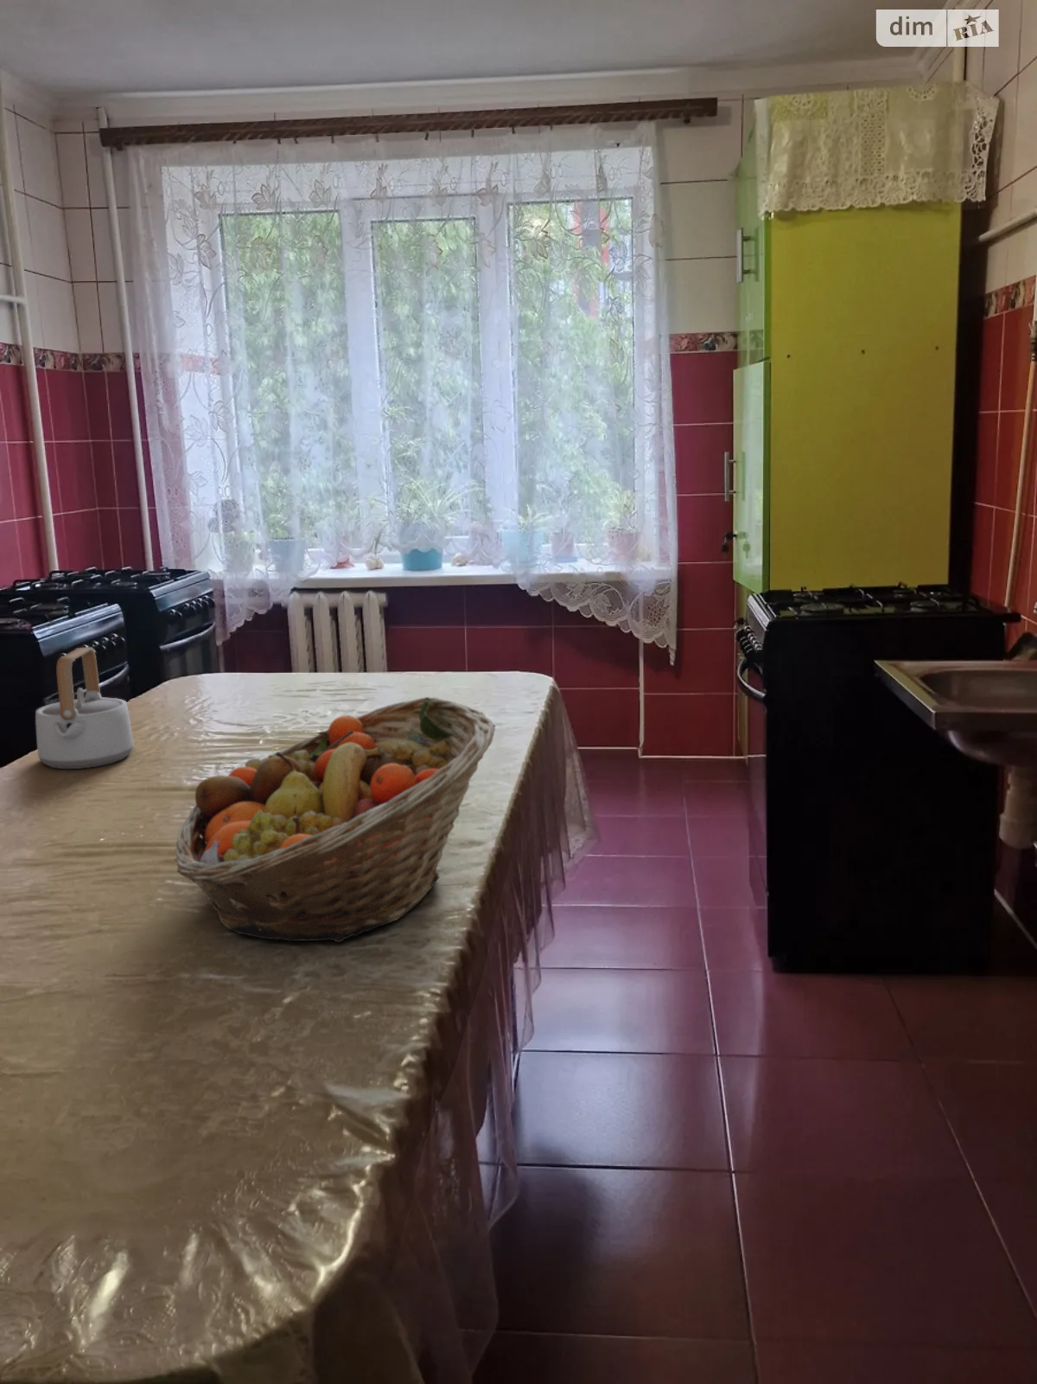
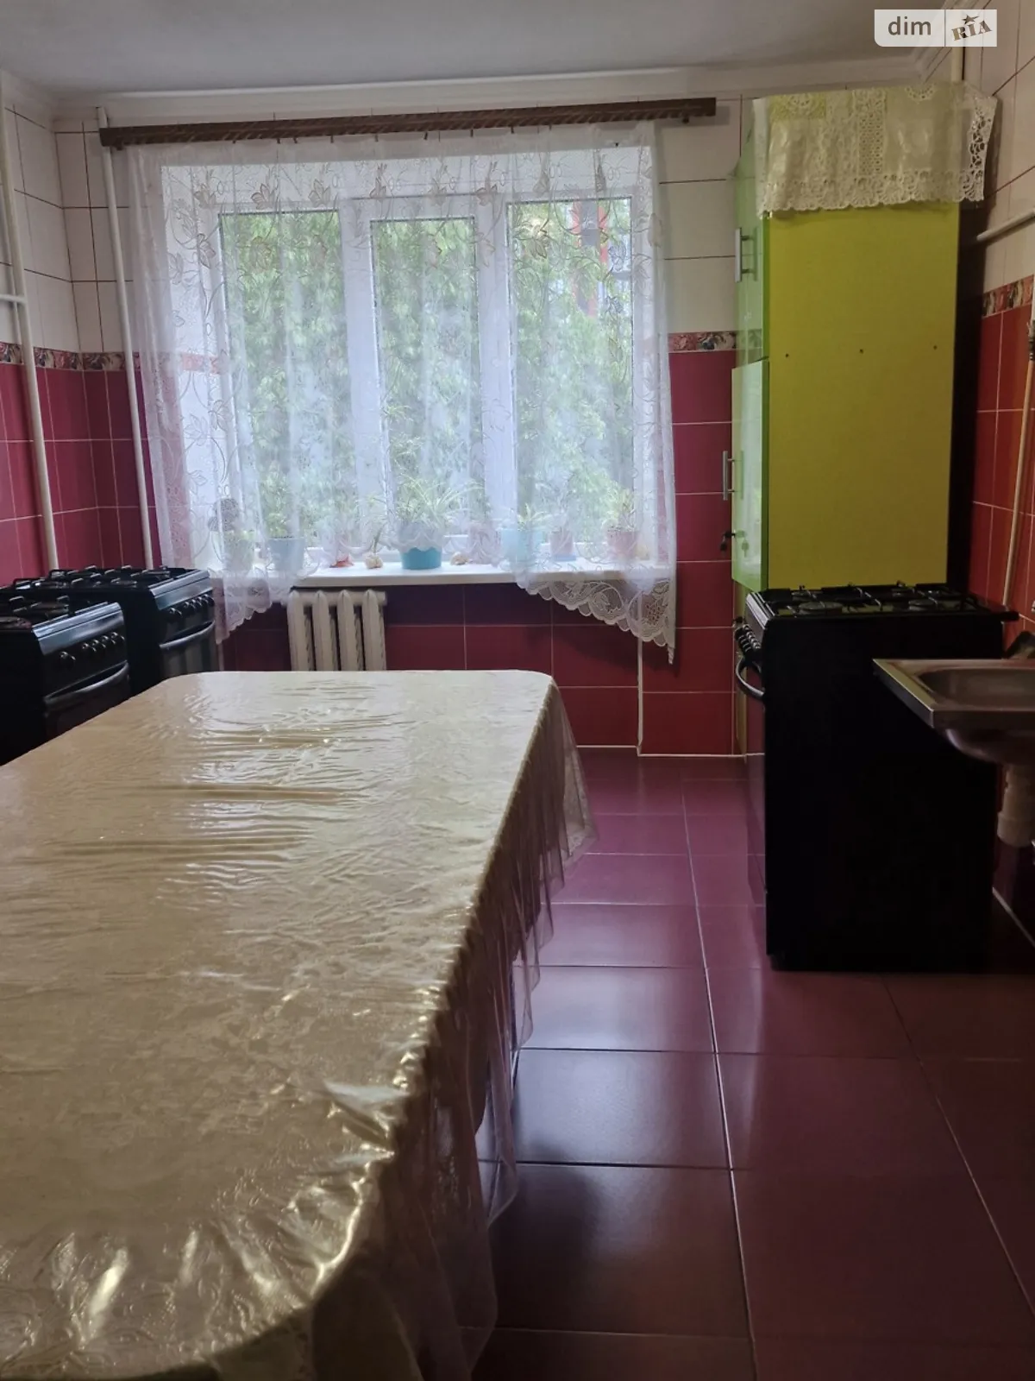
- fruit basket (337, 806)
- teapot (78, 707)
